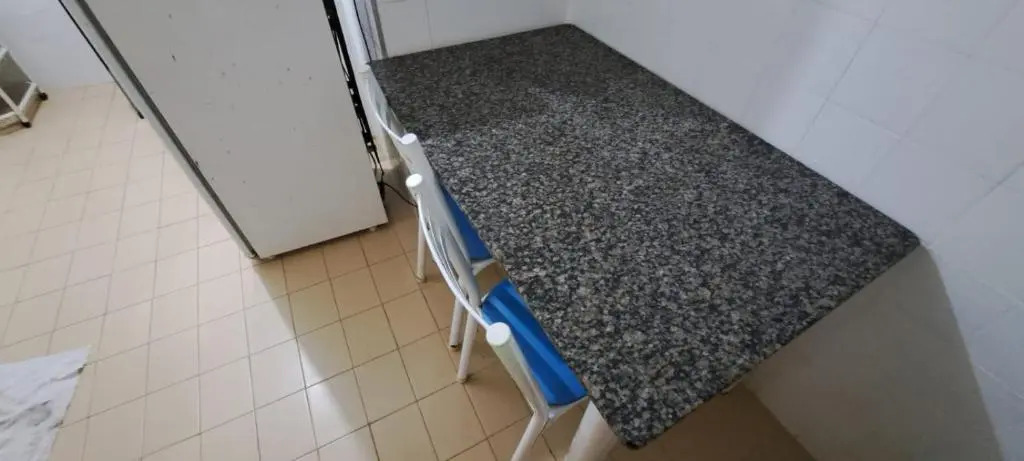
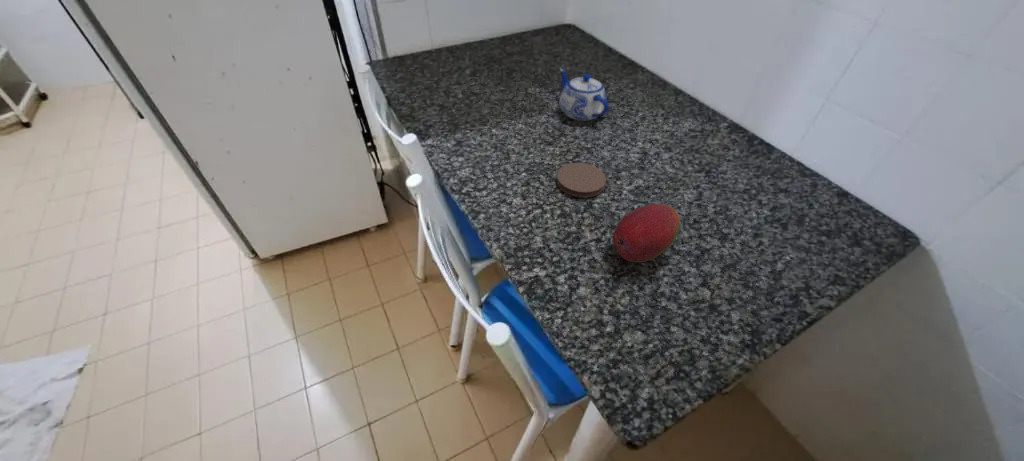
+ coaster (581, 179)
+ teapot (581, 93)
+ fruit (647, 233)
